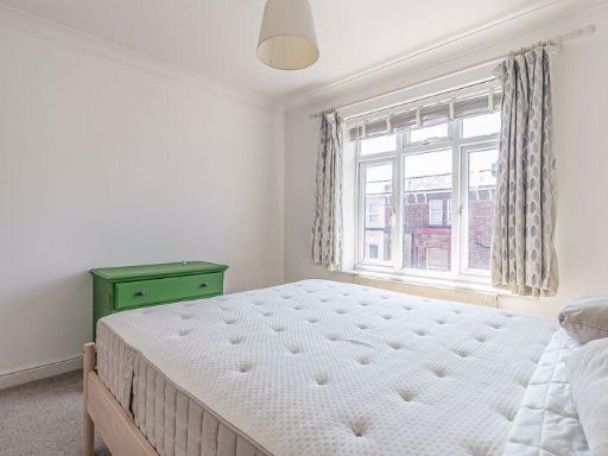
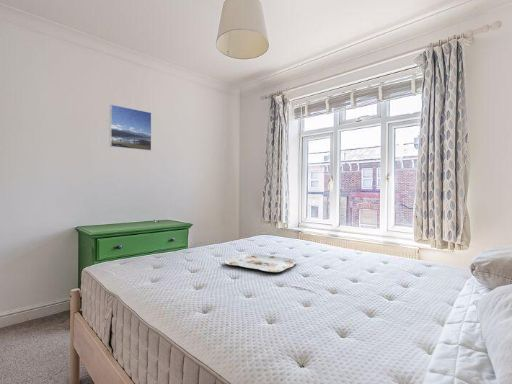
+ serving tray (261, 262)
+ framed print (131, 128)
